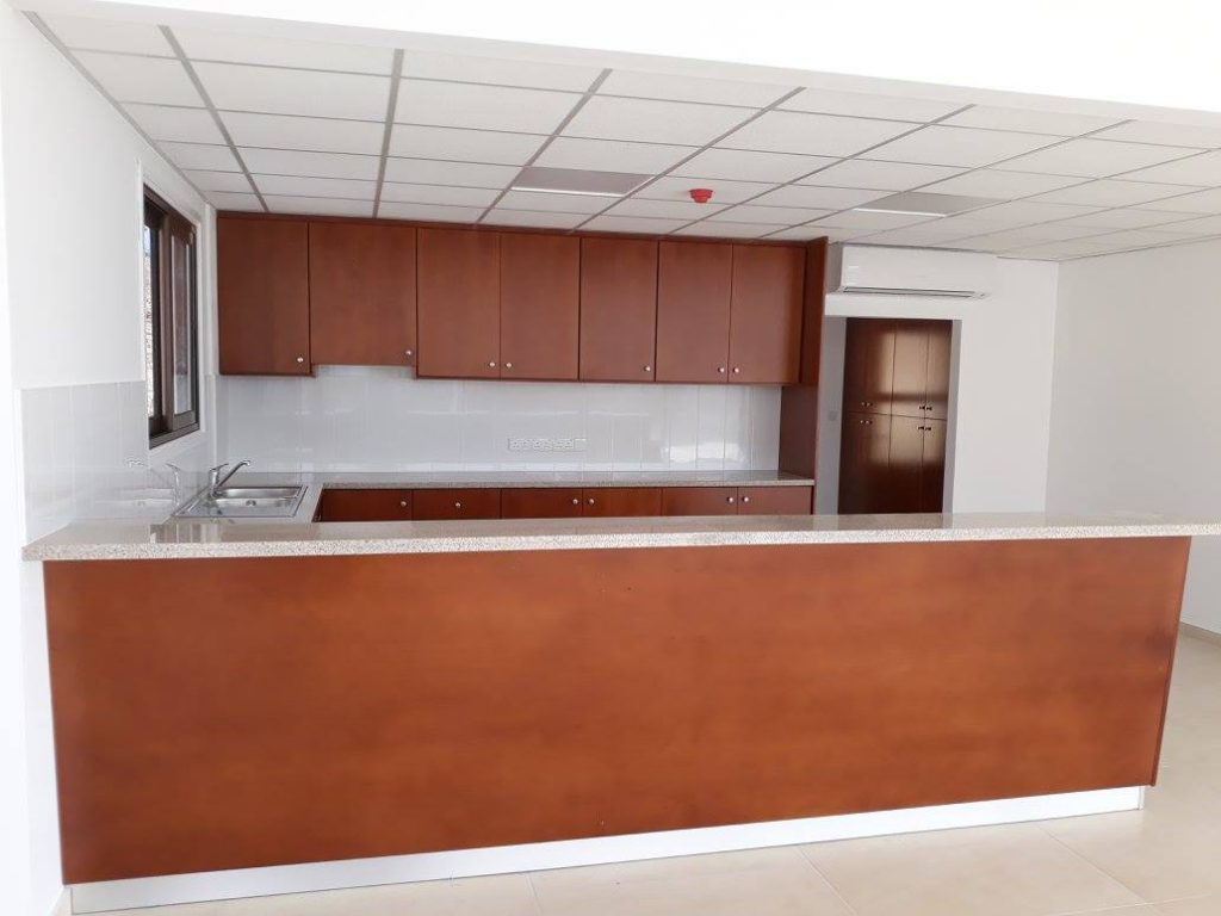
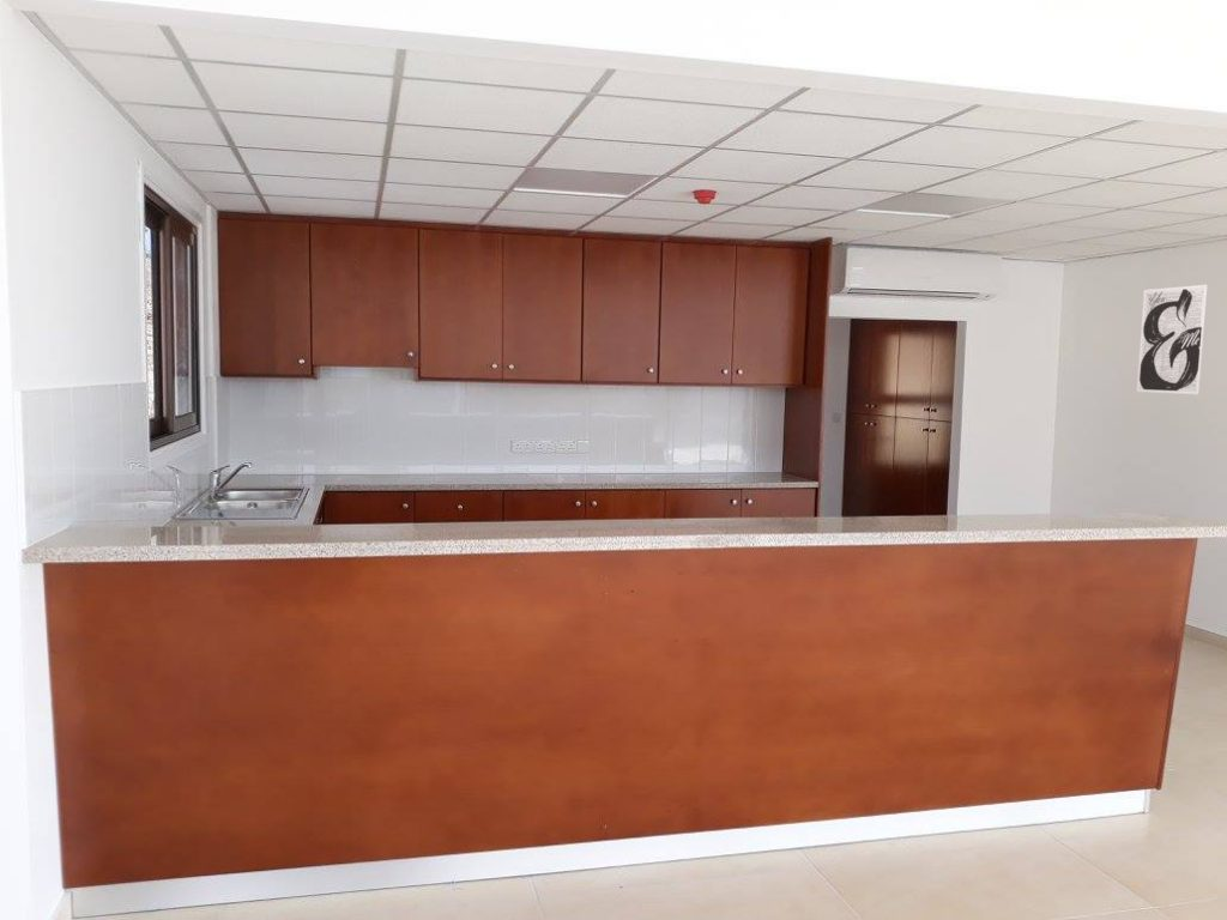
+ wall art (1169, 340)
